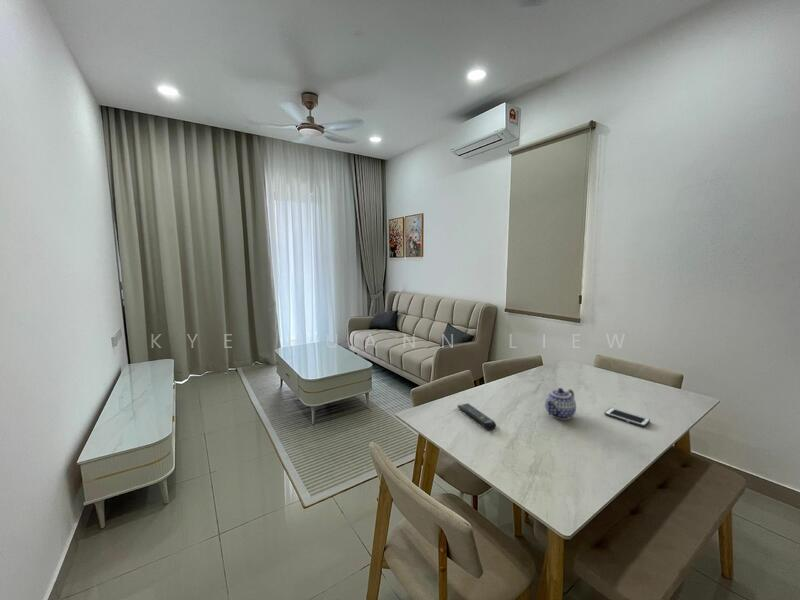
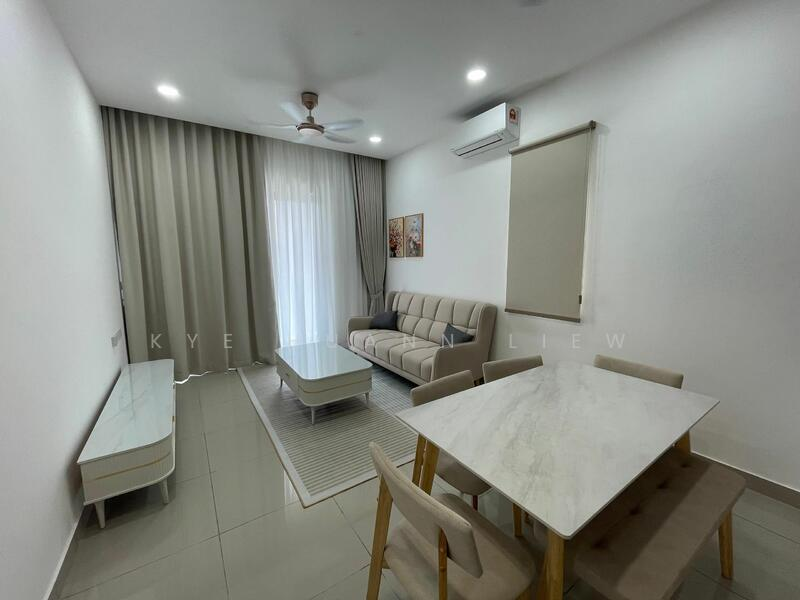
- cell phone (626, 416)
- teapot (560, 402)
- remote control (475, 415)
